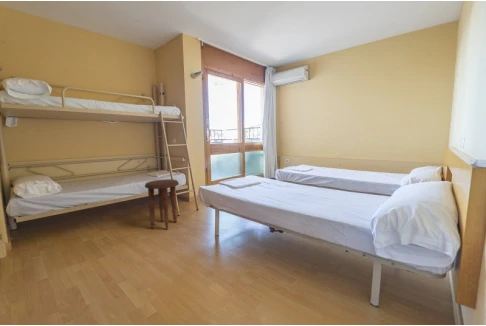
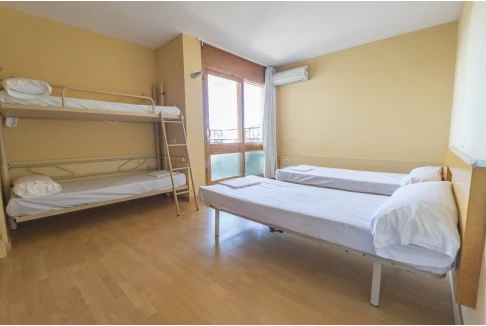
- side table (163, 203)
